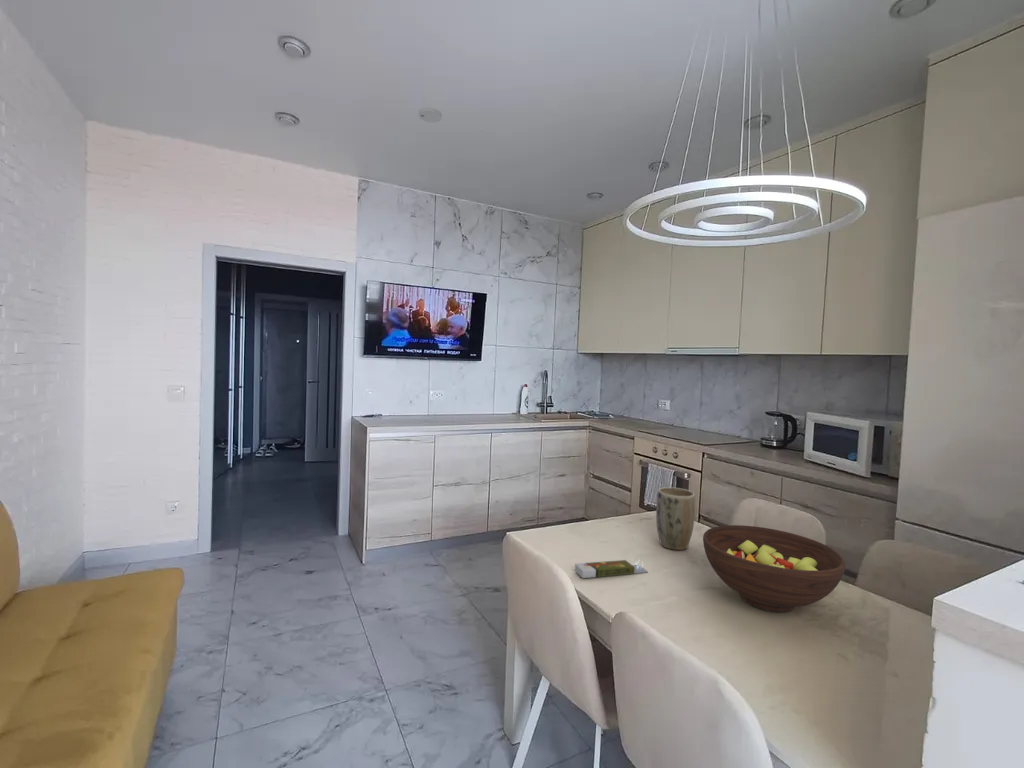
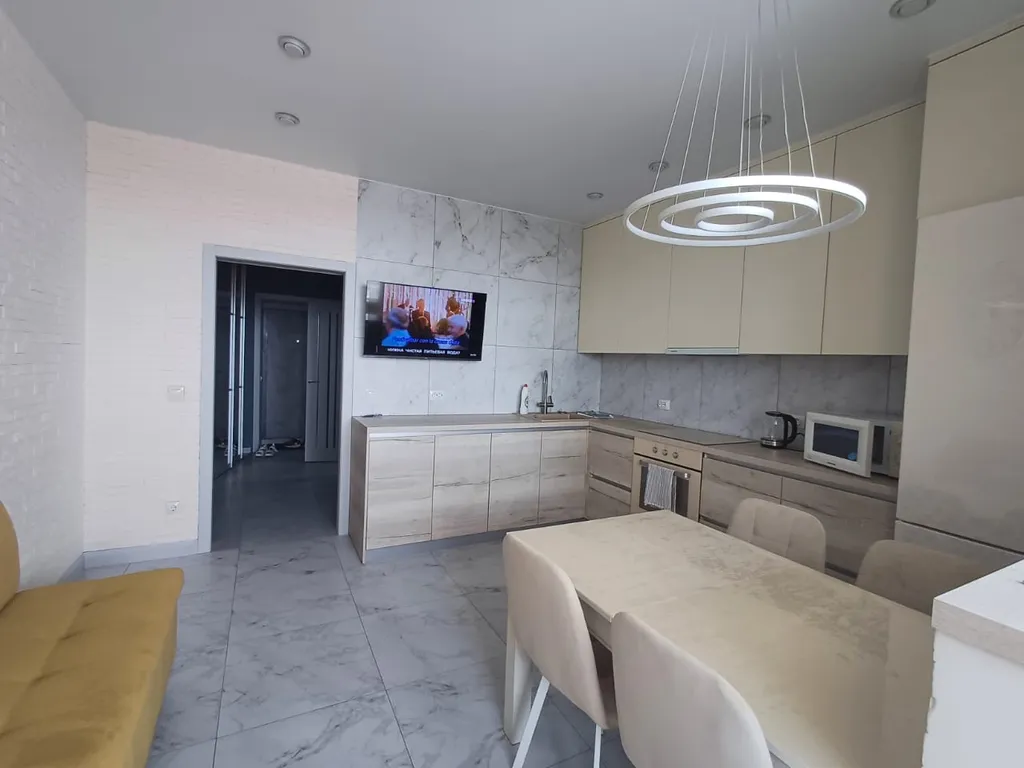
- matchbox (611, 567)
- fruit bowl (768, 573)
- plant pot (674, 518)
- smoke detector (430, 115)
